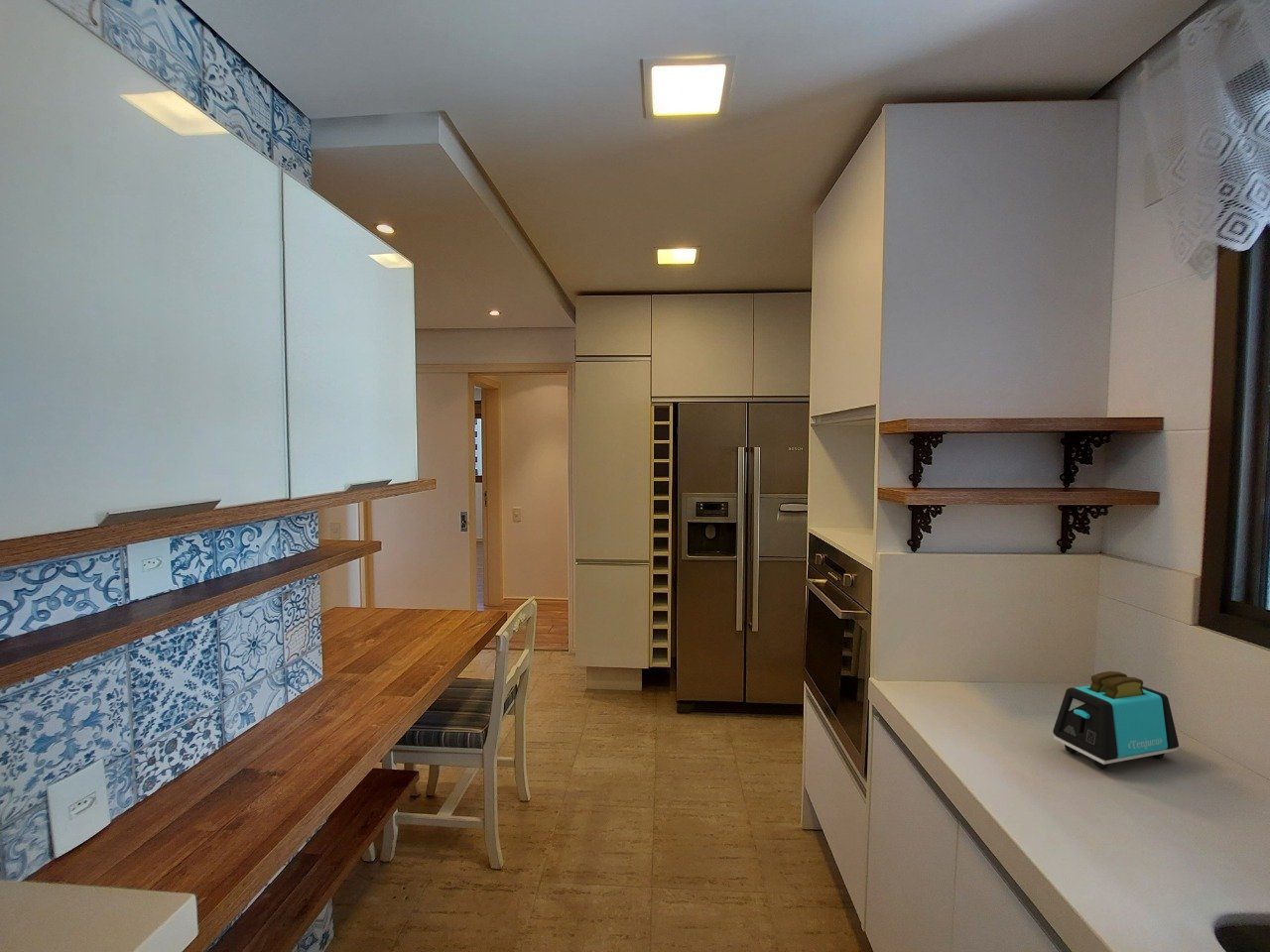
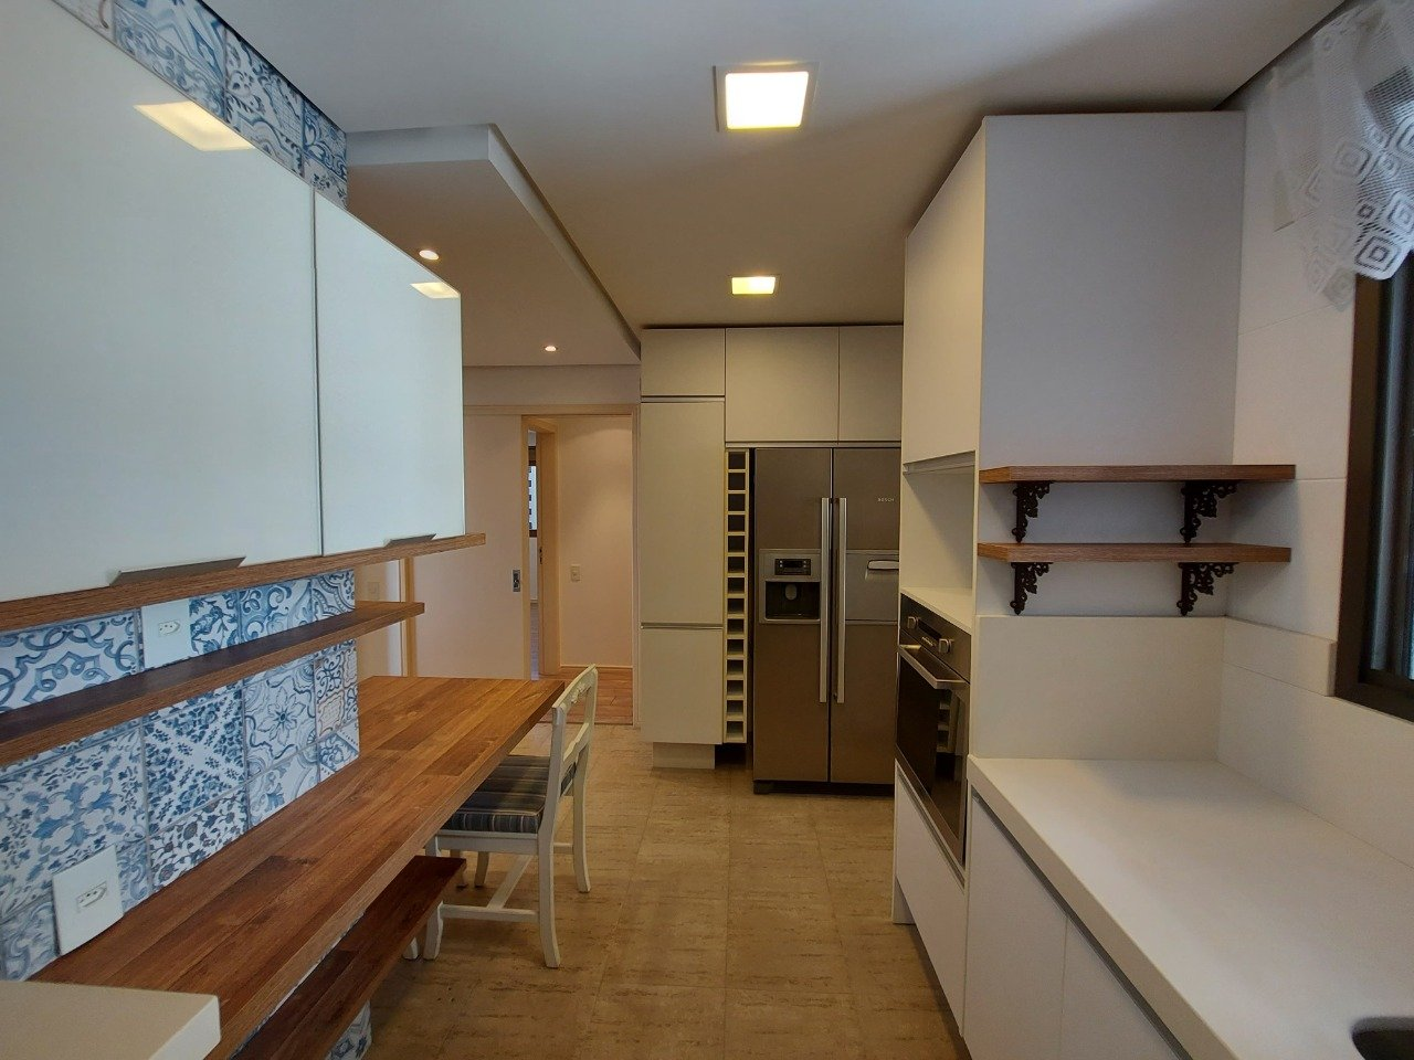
- toaster (1115, 714)
